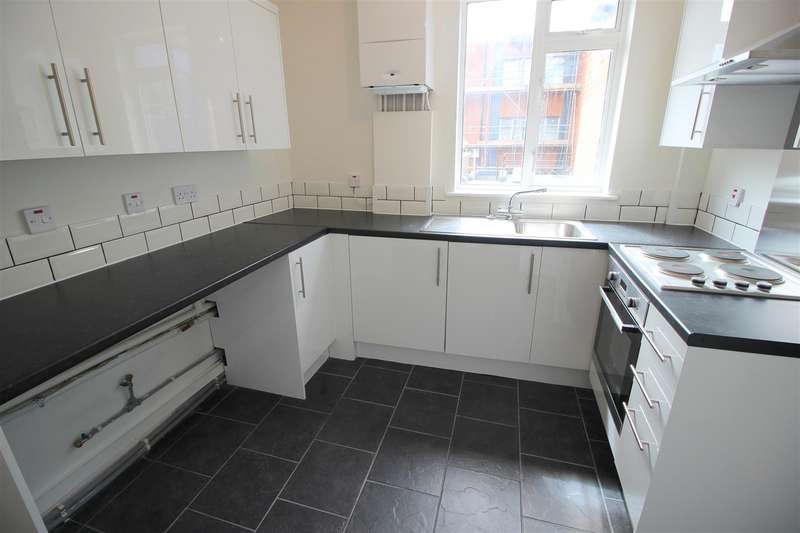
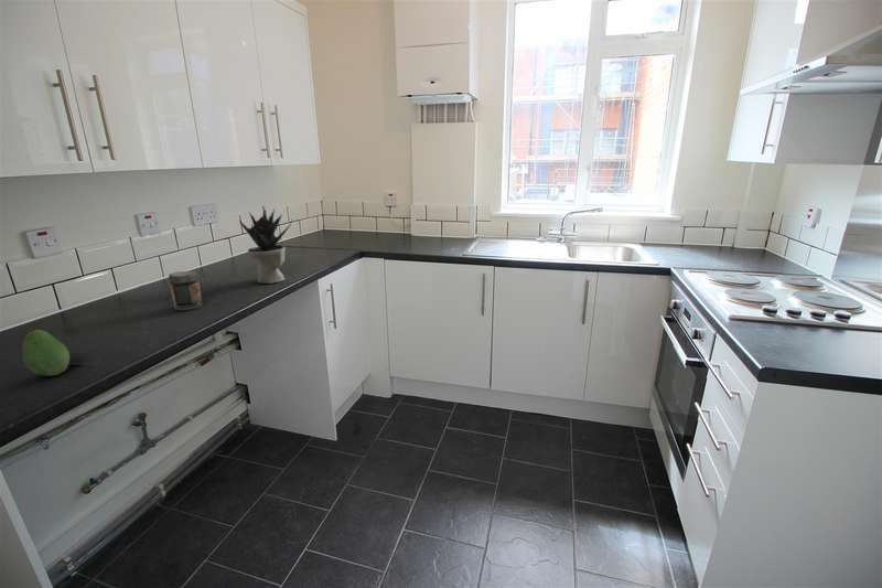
+ jar (185, 290)
+ potted plant (268, 244)
+ fruit (45, 352)
